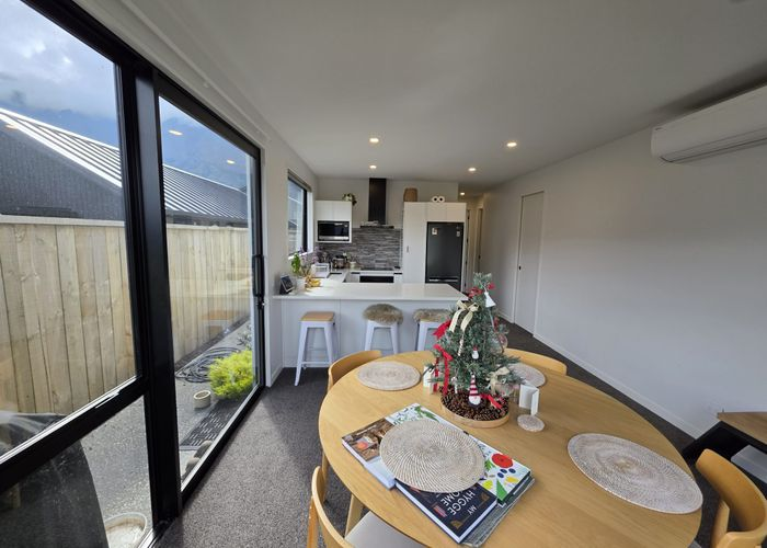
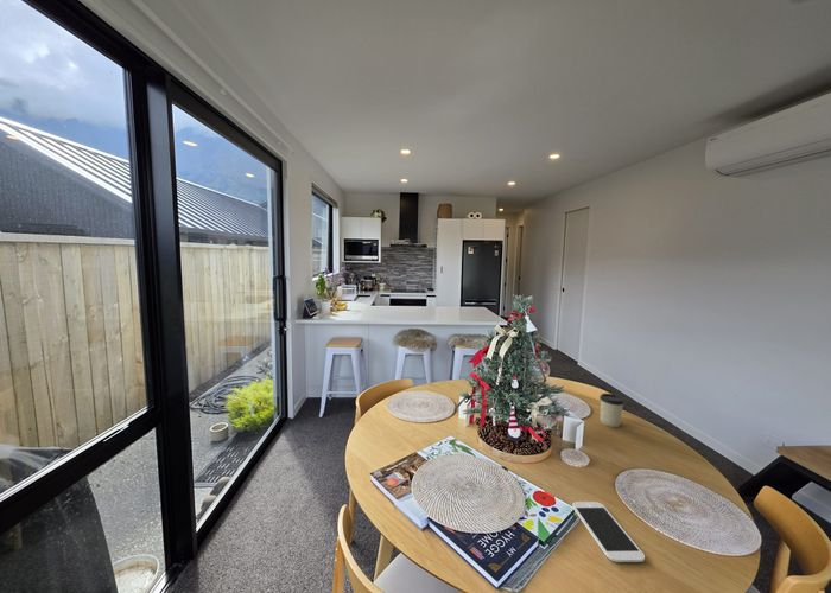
+ smartphone (604, 528)
+ cup (610, 409)
